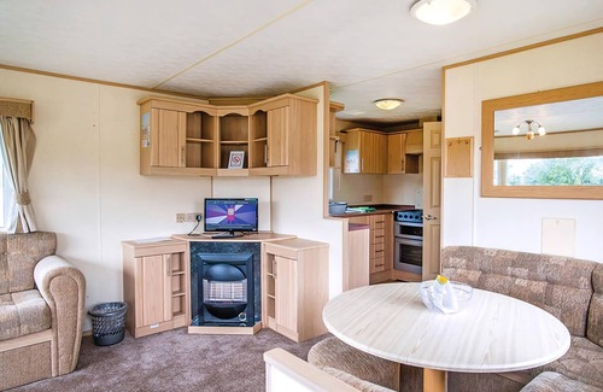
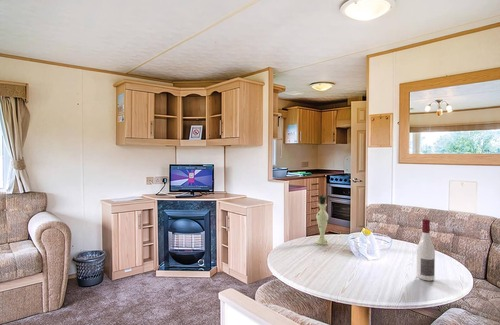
+ alcohol (425, 248)
+ vase (322, 218)
